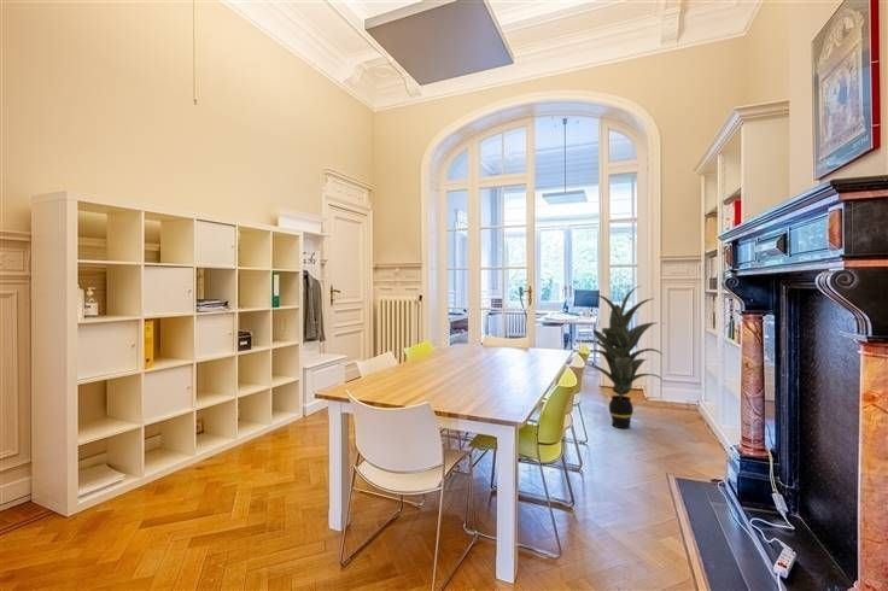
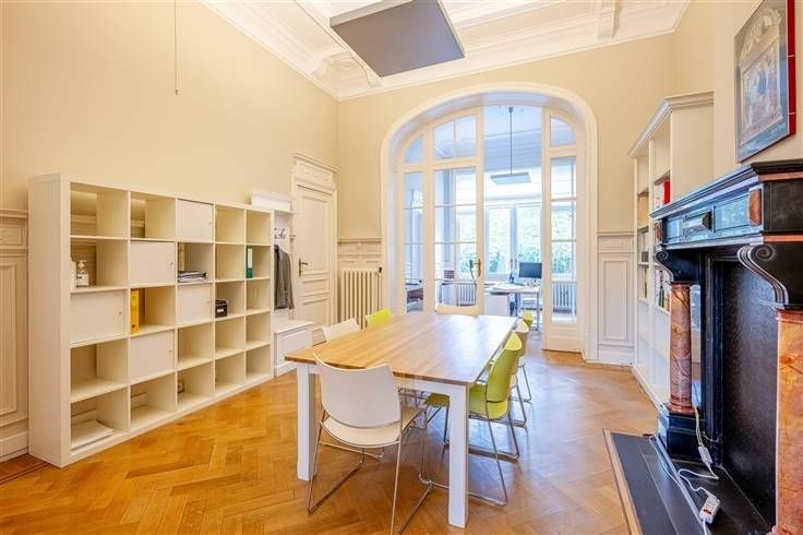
- indoor plant (625, 356)
